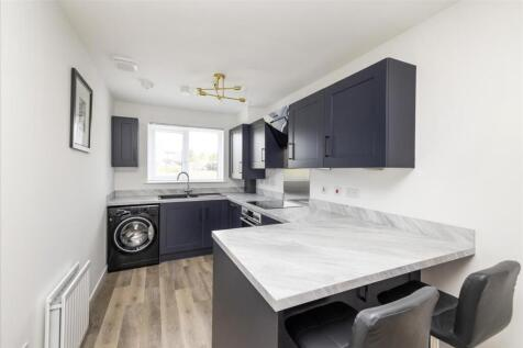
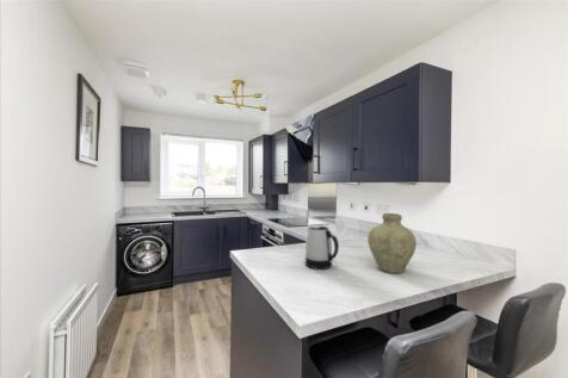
+ vase (390, 241)
+ kettle (321, 246)
